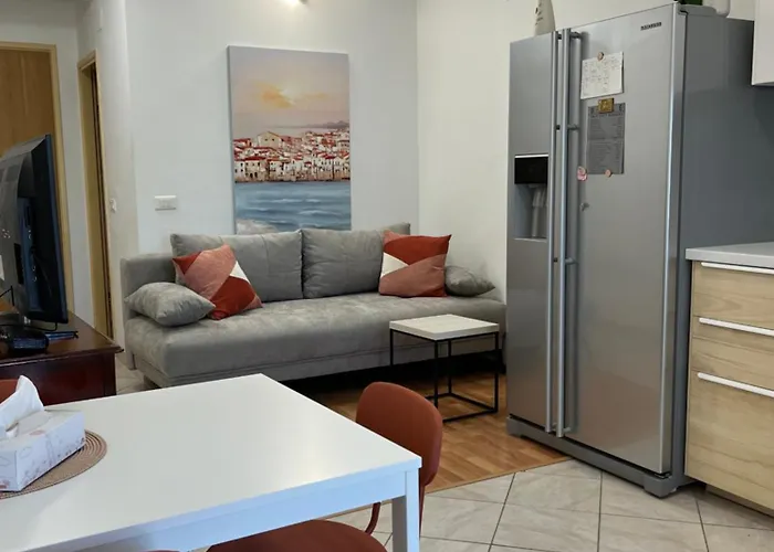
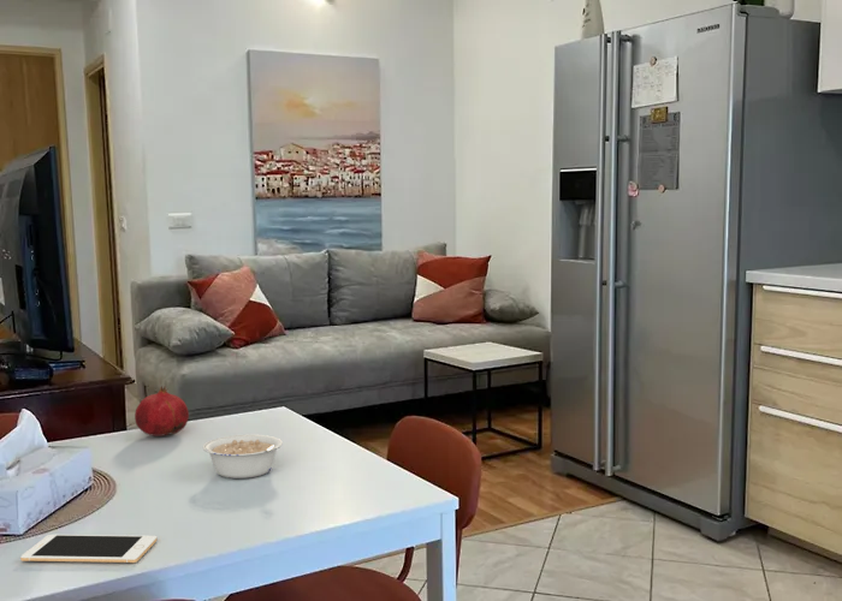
+ fruit (161, 410)
+ legume (245, 454)
+ cell phone (90, 548)
